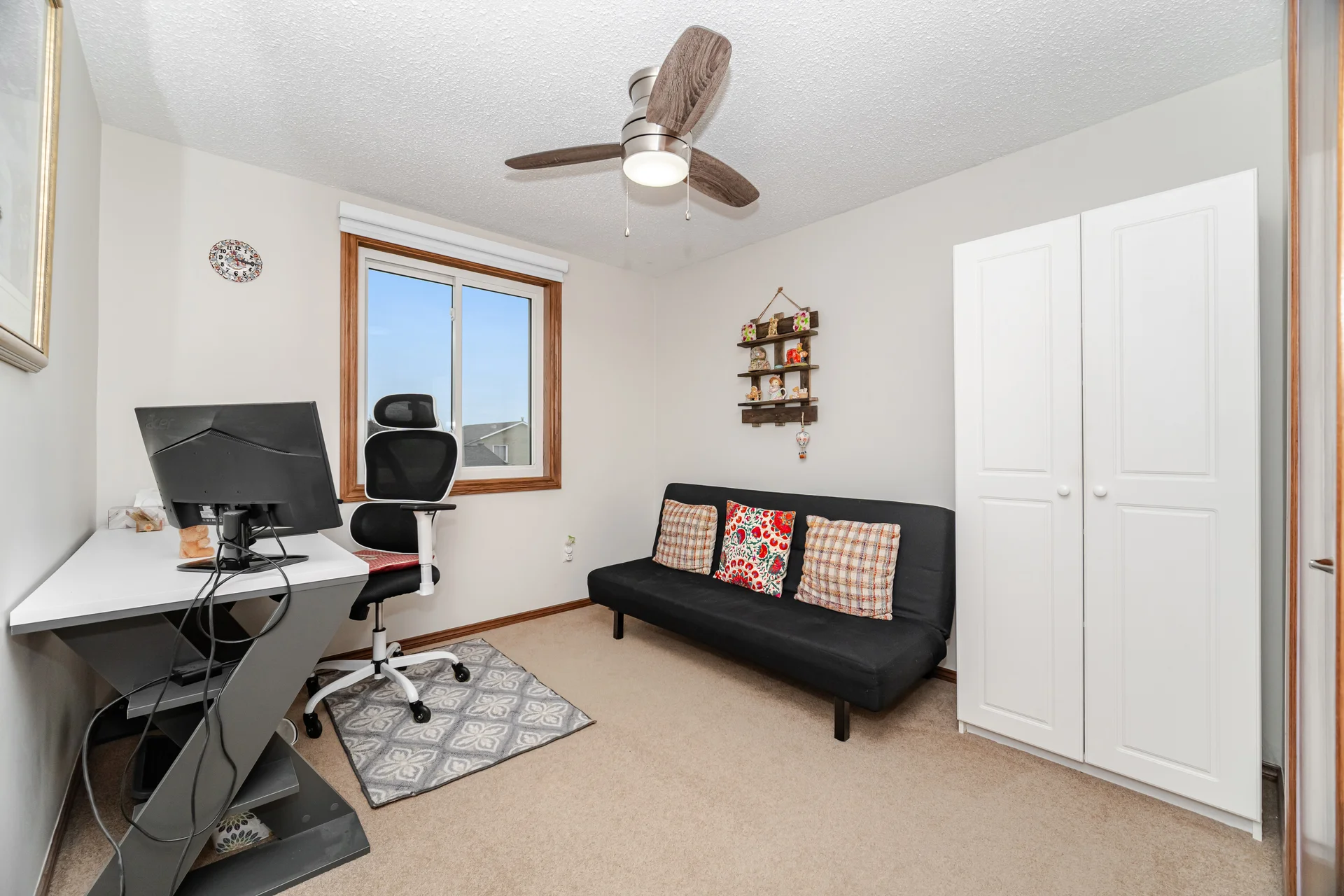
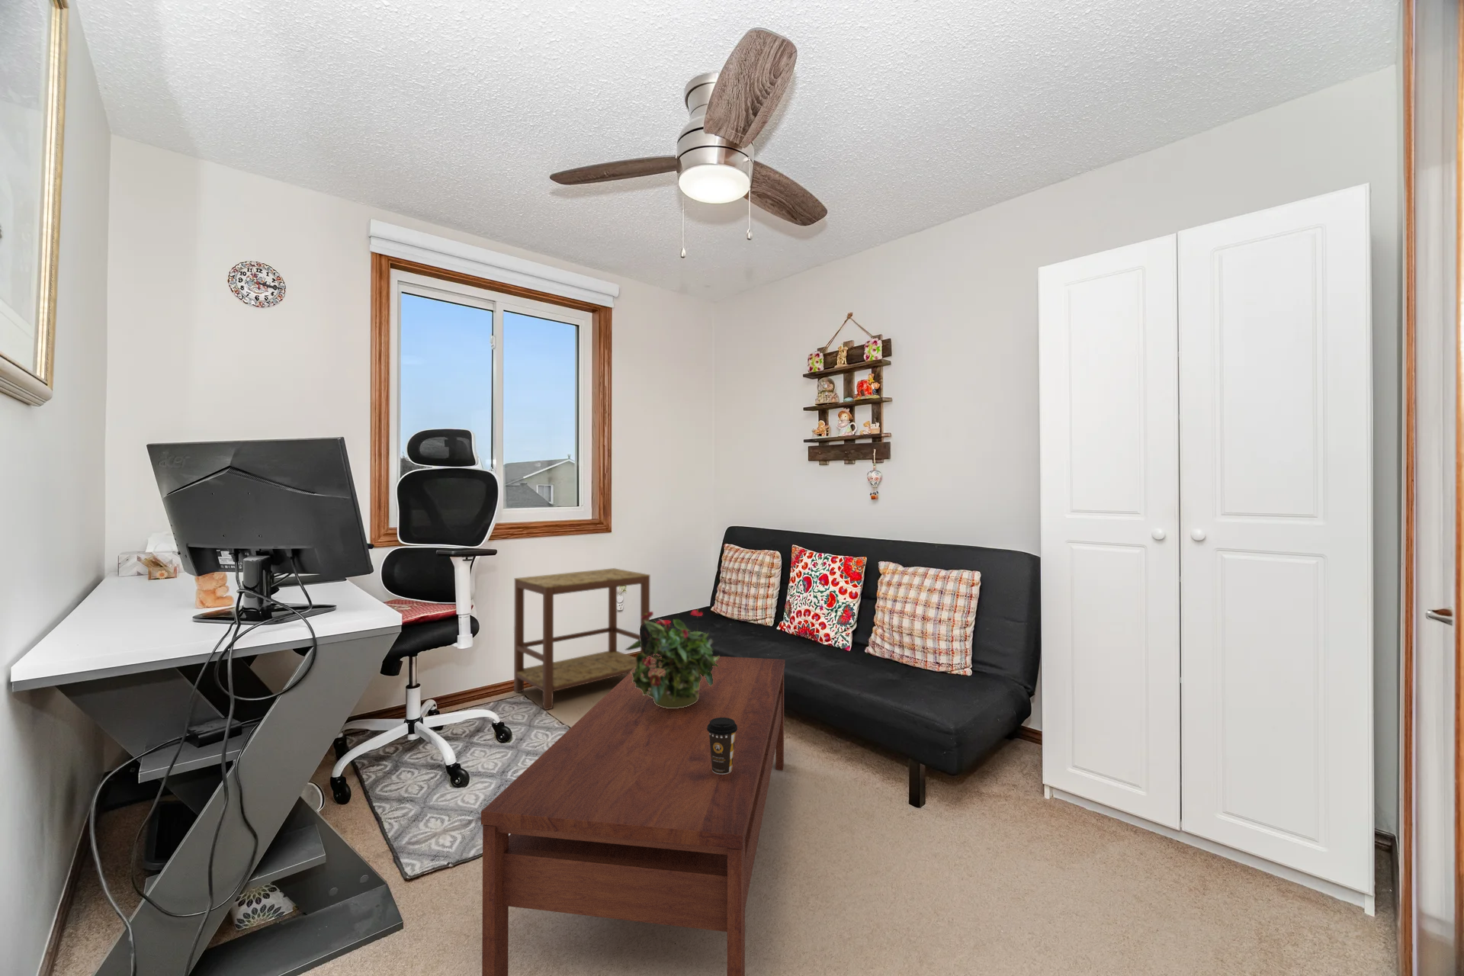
+ side table (584, 632)
+ potted plant (679, 657)
+ coffee table (680, 782)
+ coffee cup (722, 745)
